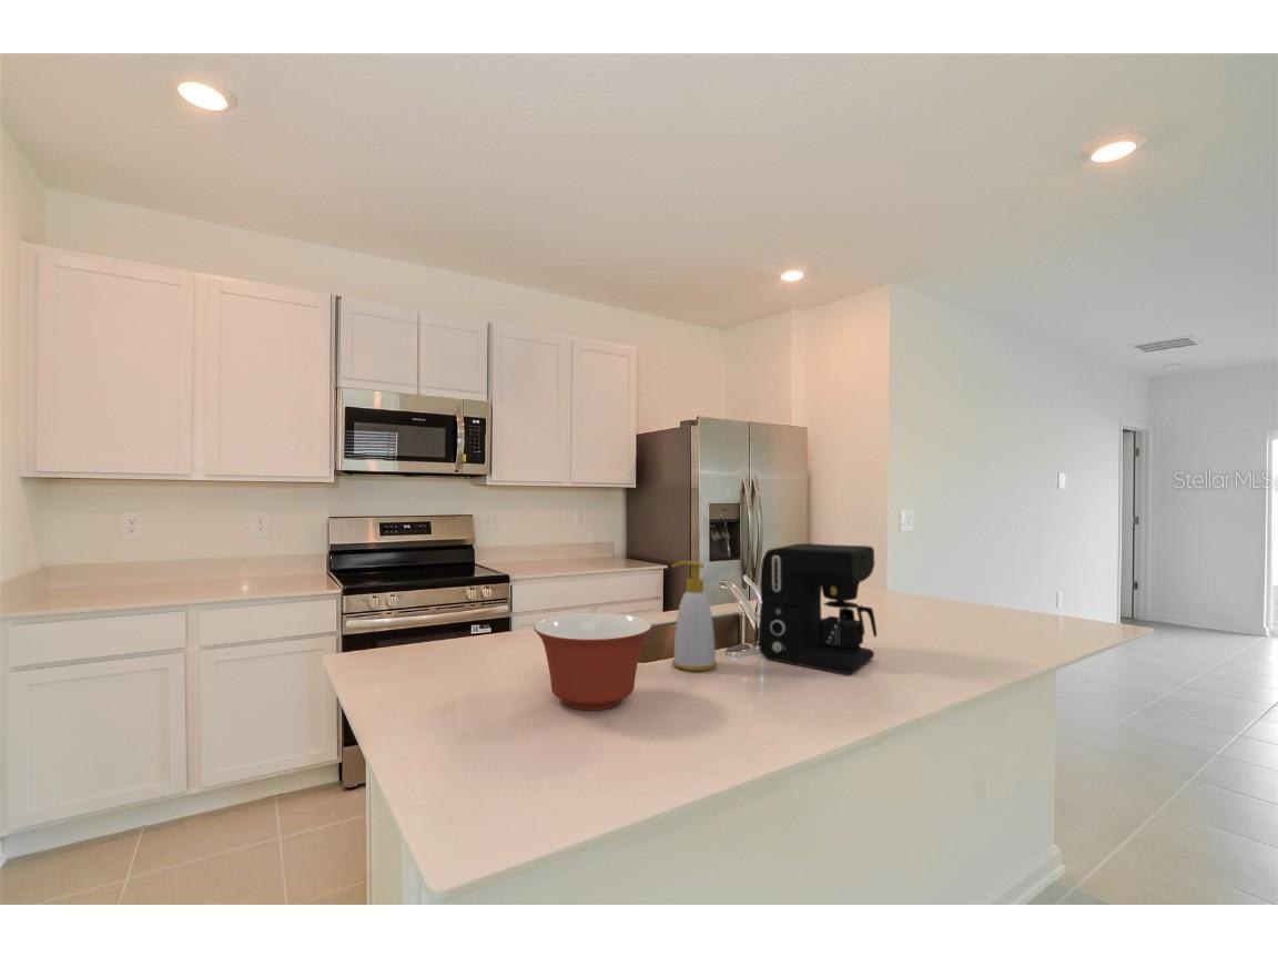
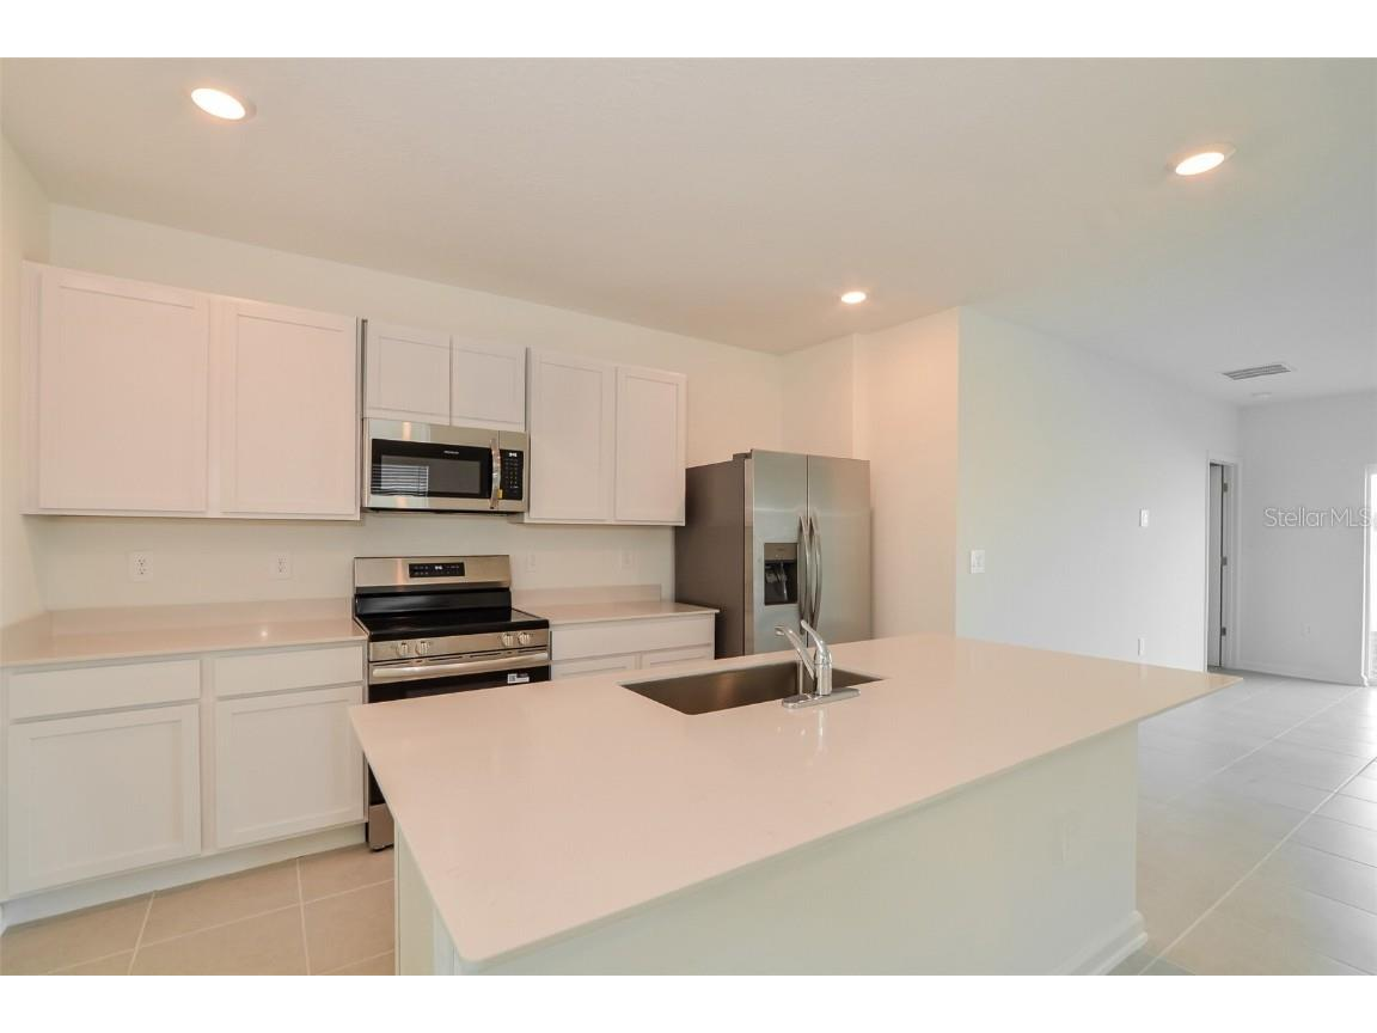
- coffee maker (820, 602)
- mixing bowl (592, 662)
- soap bottle (693, 613)
